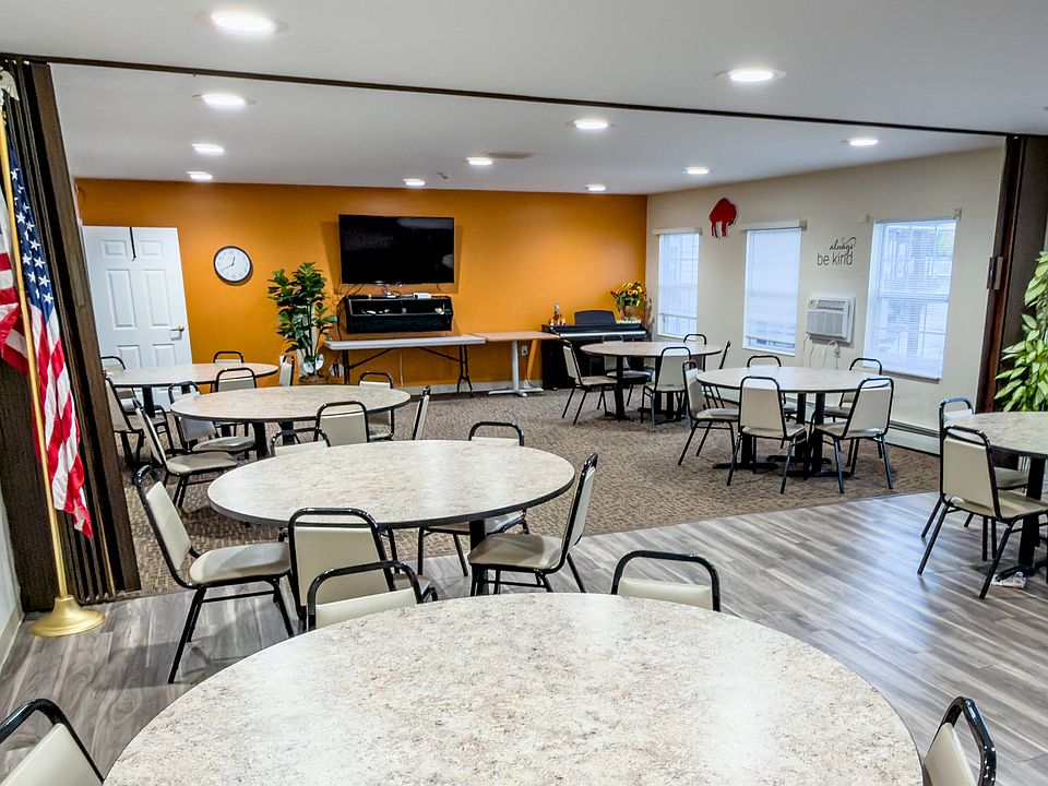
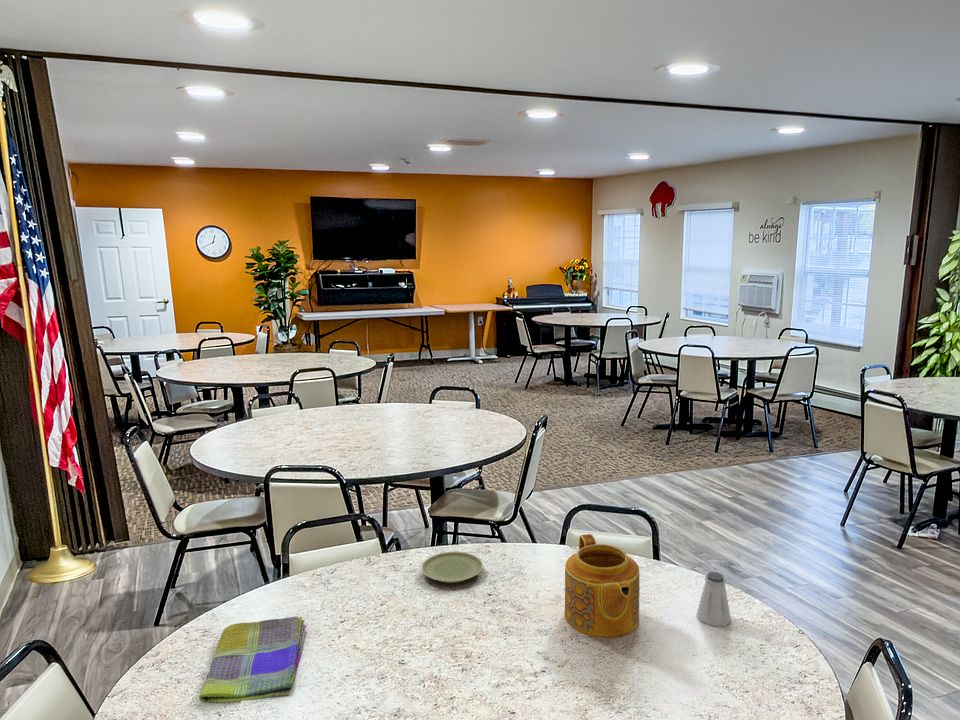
+ teapot (602, 587)
+ dish towel (255, 656)
+ plate (452, 569)
+ saltshaker (714, 596)
